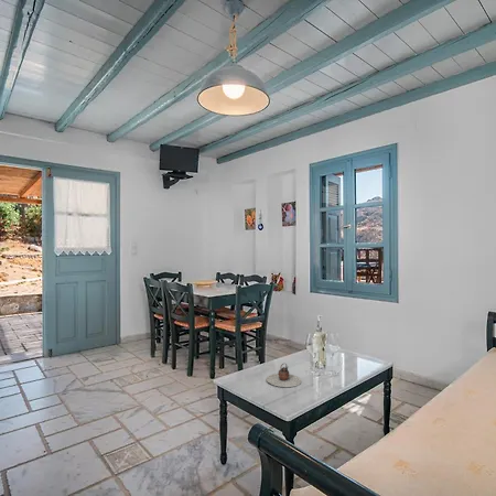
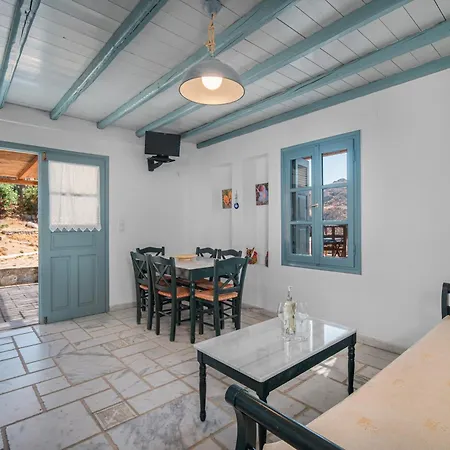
- teapot (283, 371)
